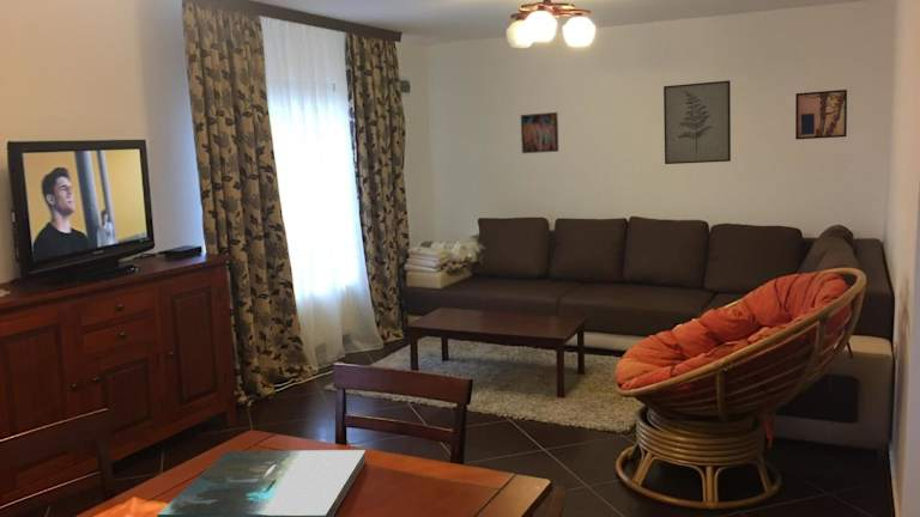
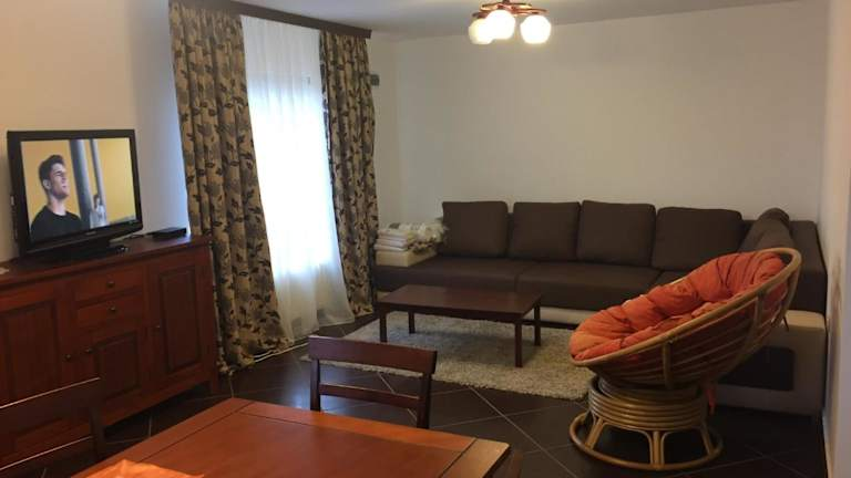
- board game (270, 480)
- wall art (696, 123)
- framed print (539, 133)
- wall art (821, 115)
